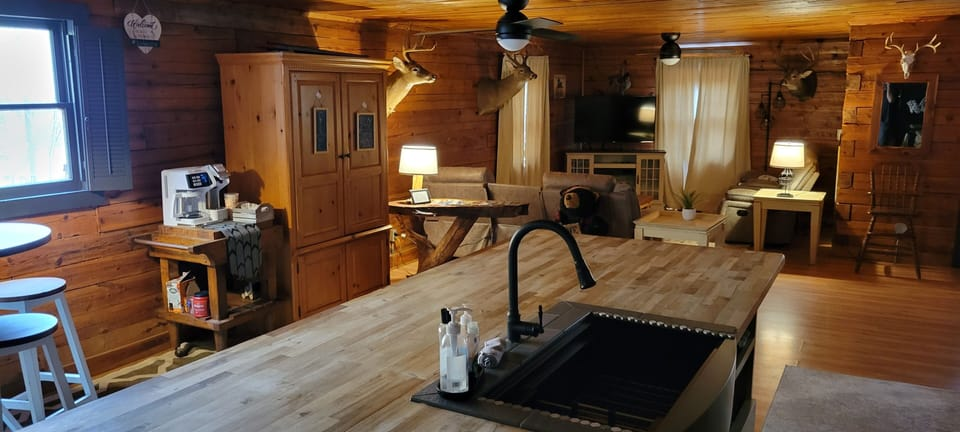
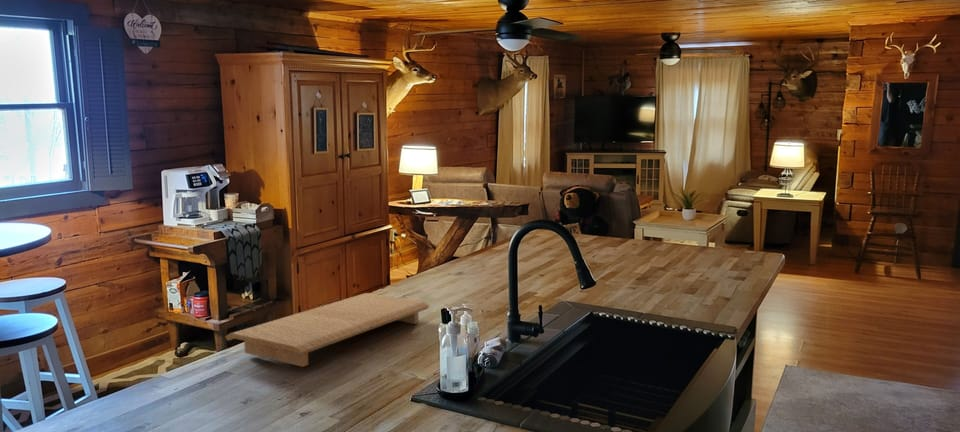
+ cutting board (335, 326)
